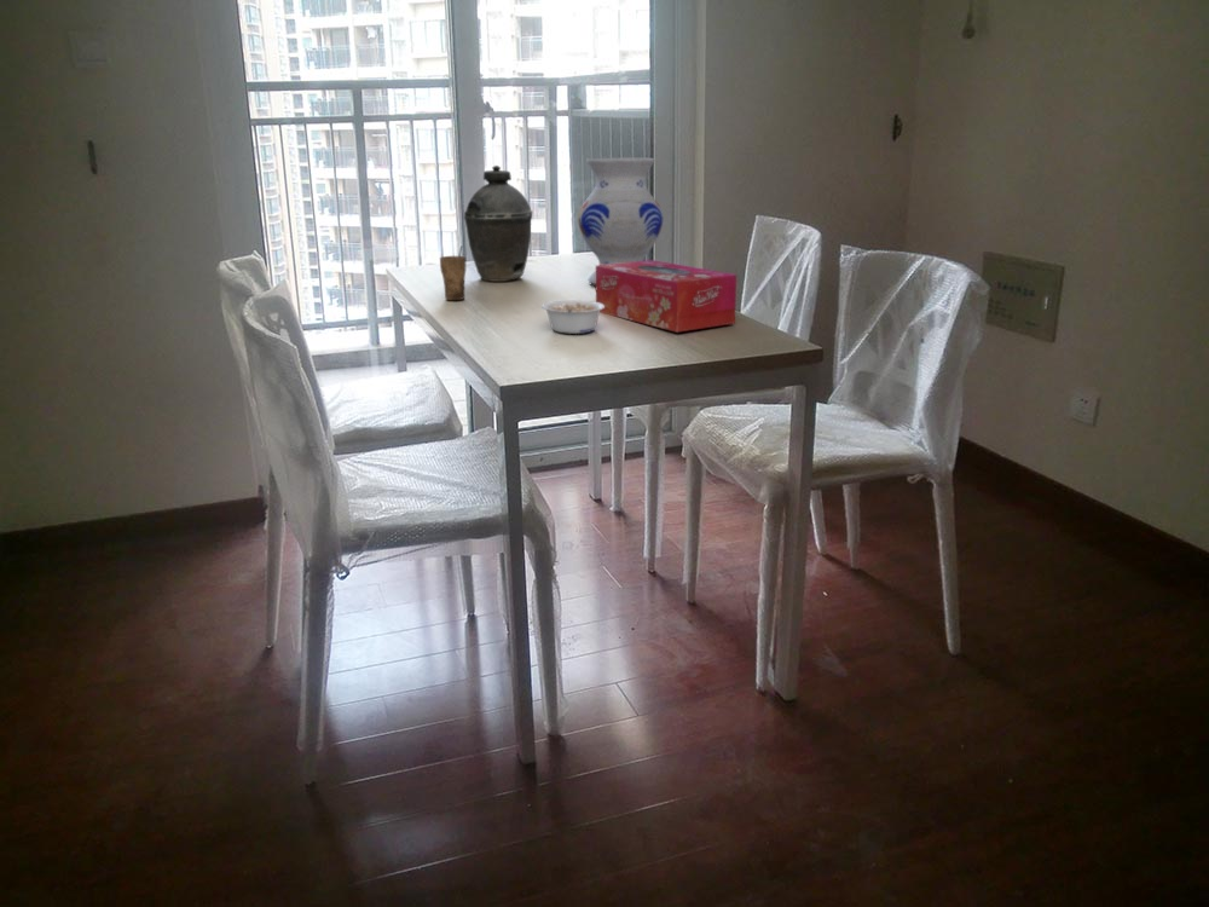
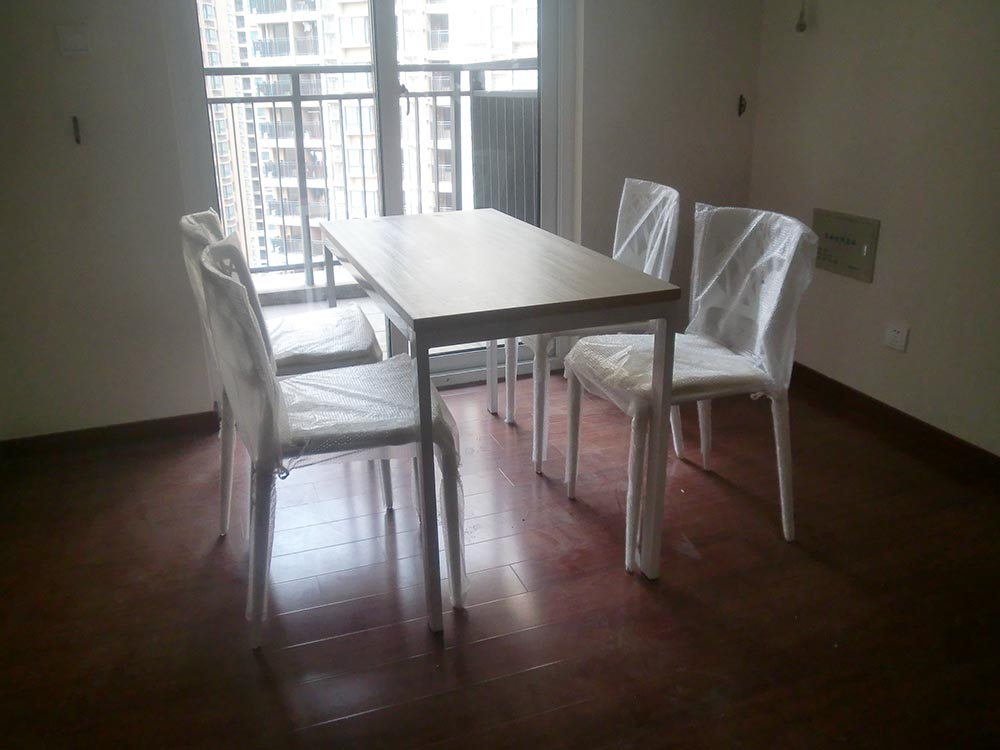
- tissue box (663, 293)
- vase (620, 221)
- kettle (498, 223)
- cup (453, 272)
- legume (574, 314)
